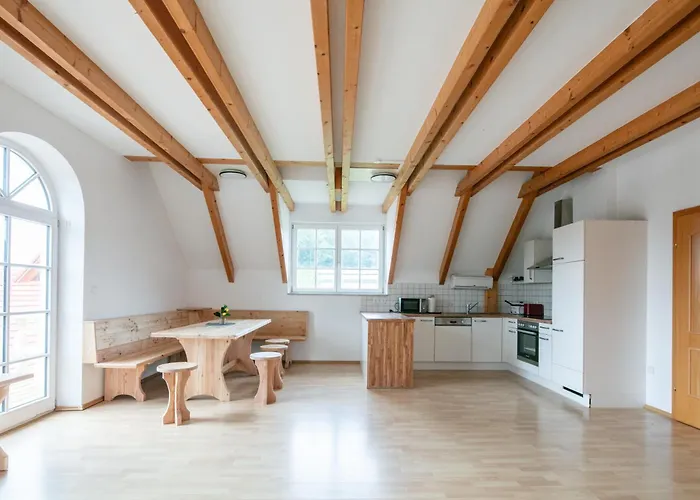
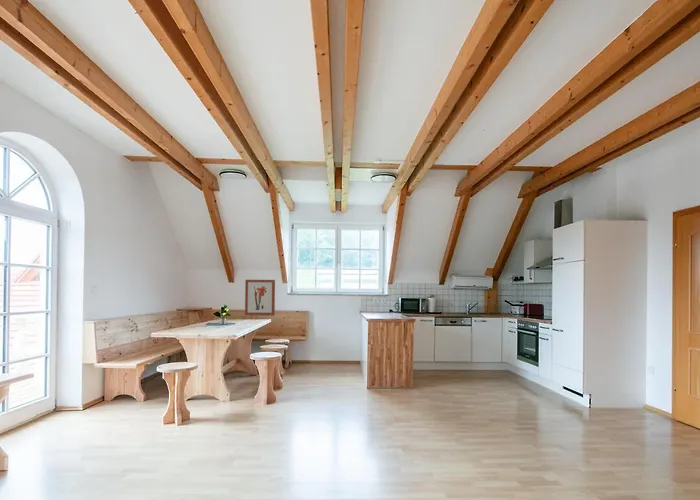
+ wall art (260, 297)
